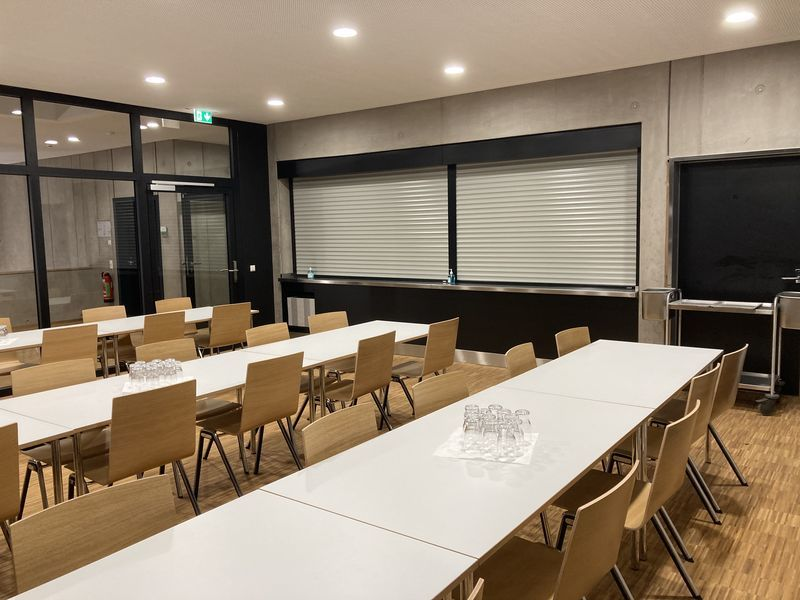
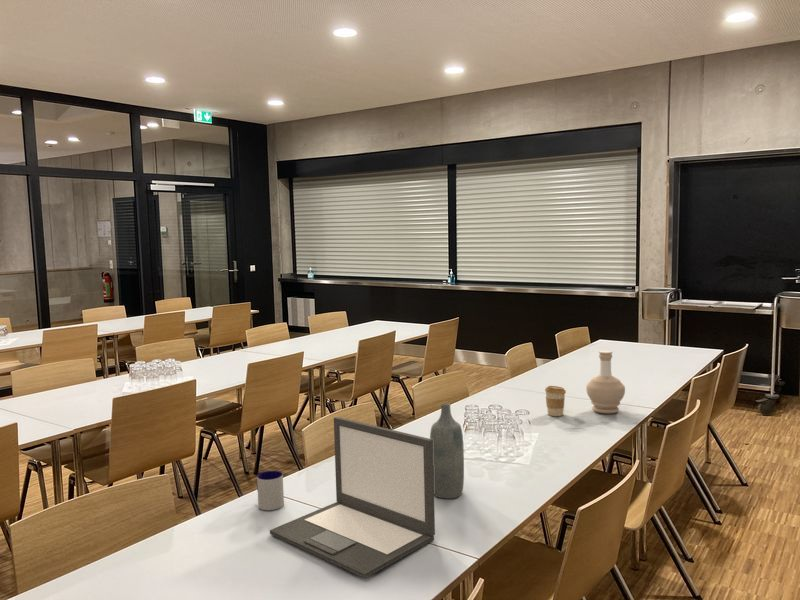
+ laptop (349, 487)
+ coffee cup (555, 400)
+ bottle (446, 448)
+ bottle (605, 381)
+ mug (267, 488)
